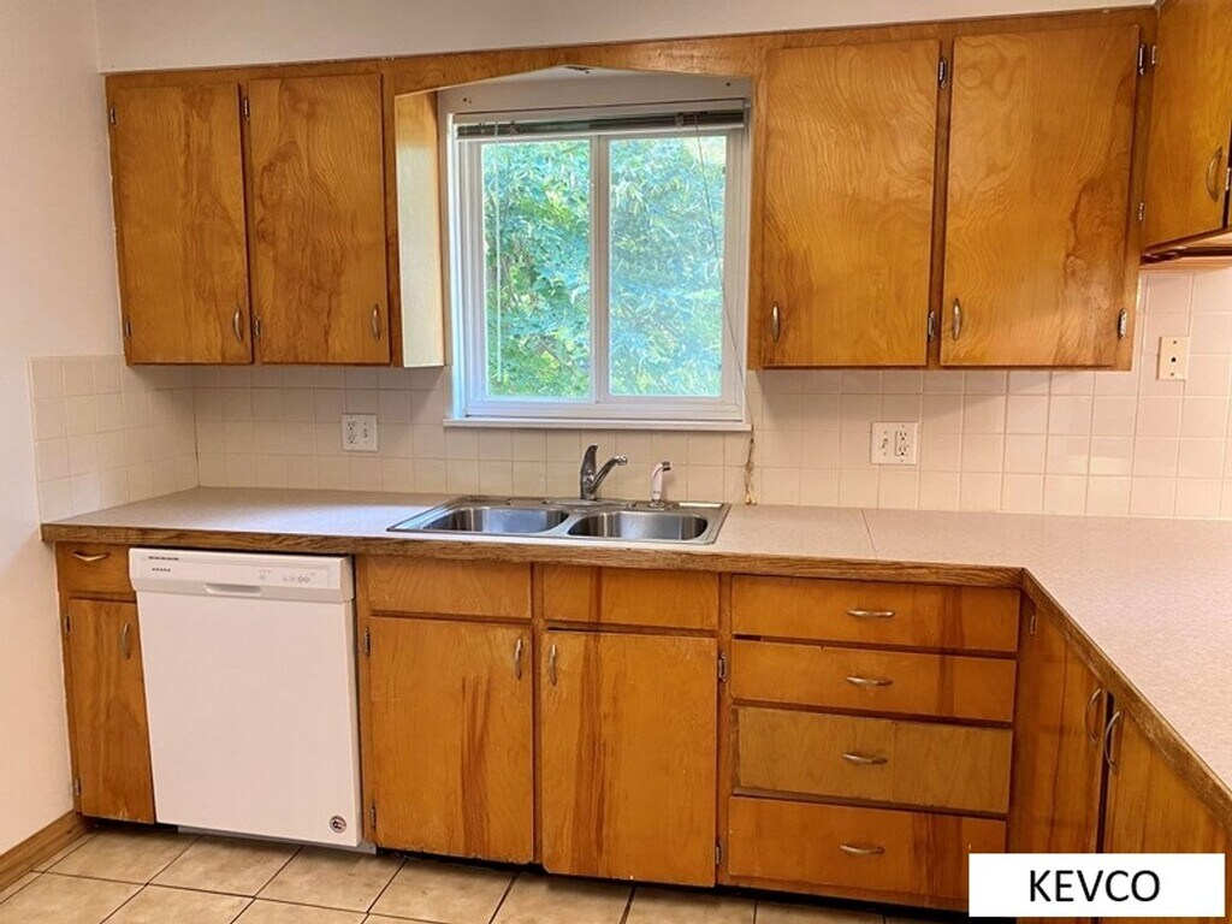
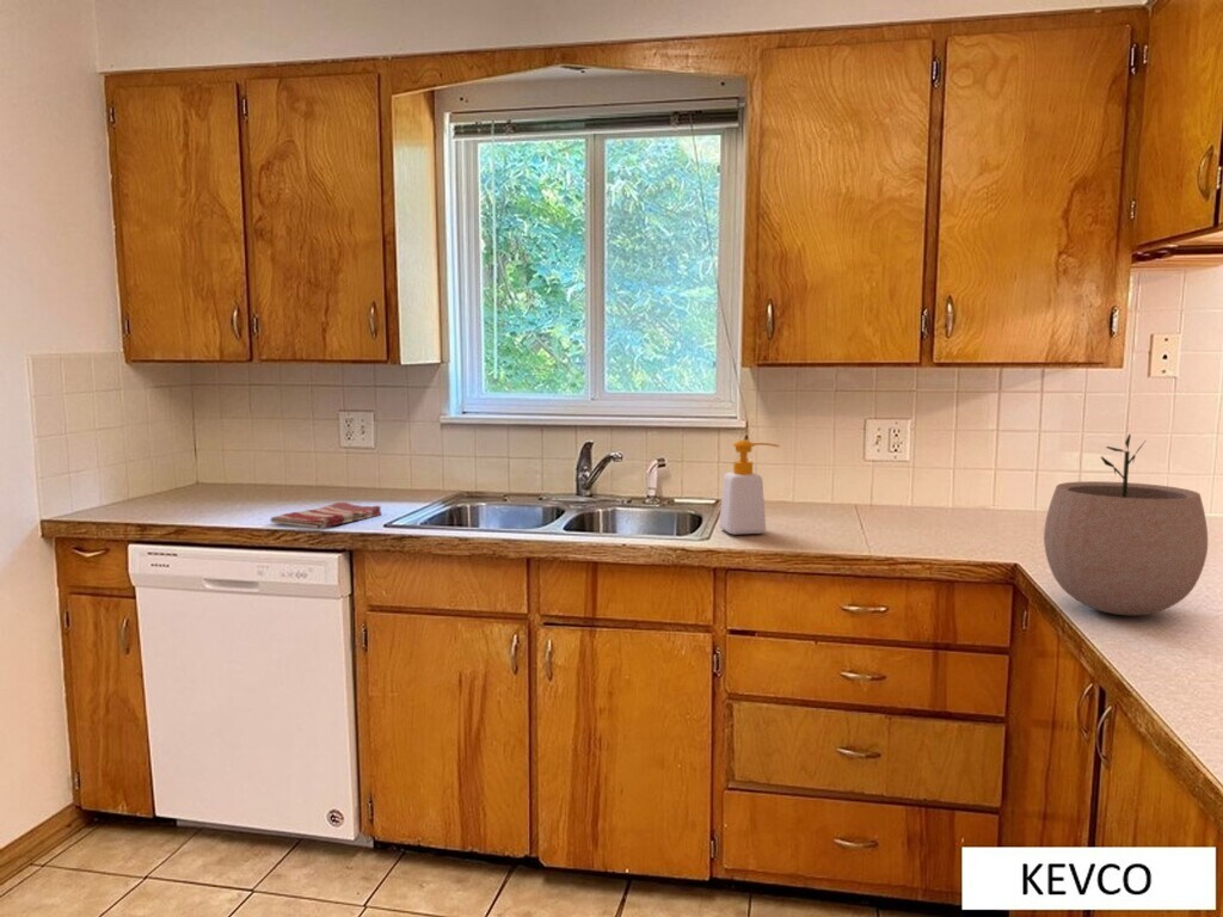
+ plant pot (1123, 523)
+ dish towel (327, 513)
+ soap bottle (751, 485)
